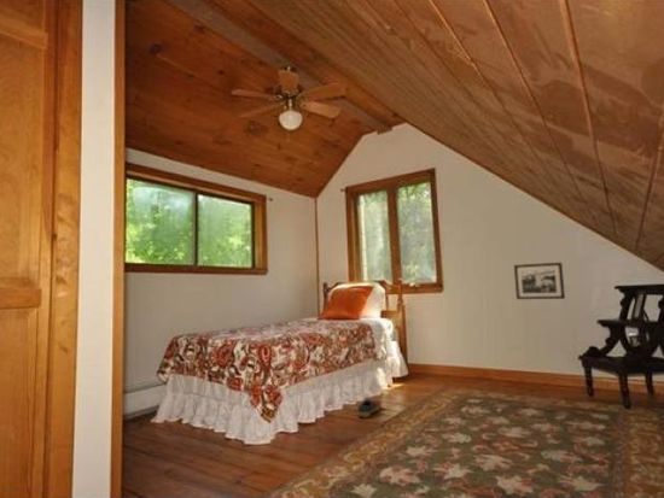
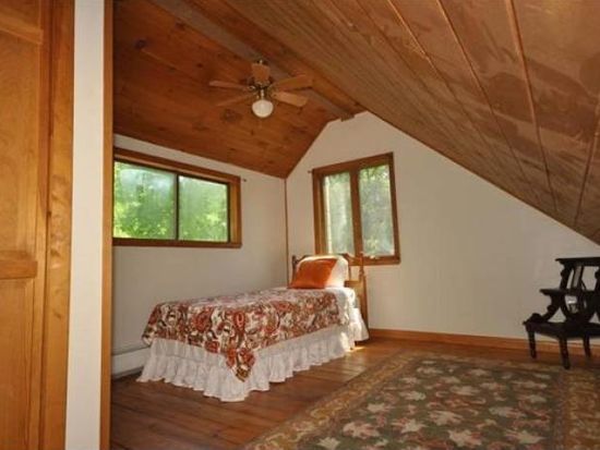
- picture frame (538, 281)
- shoe (368, 405)
